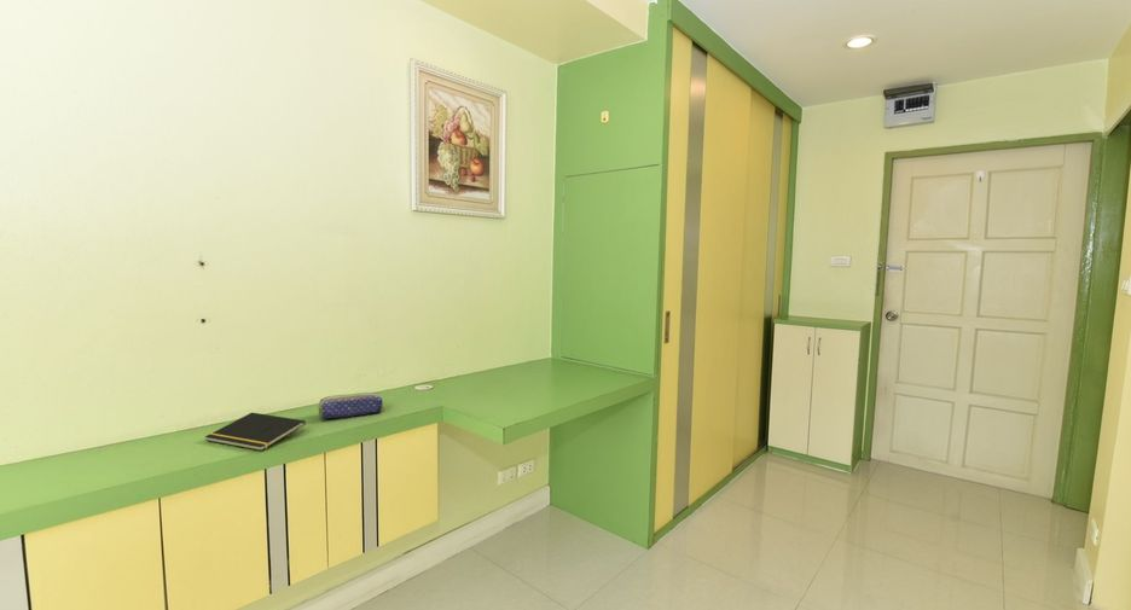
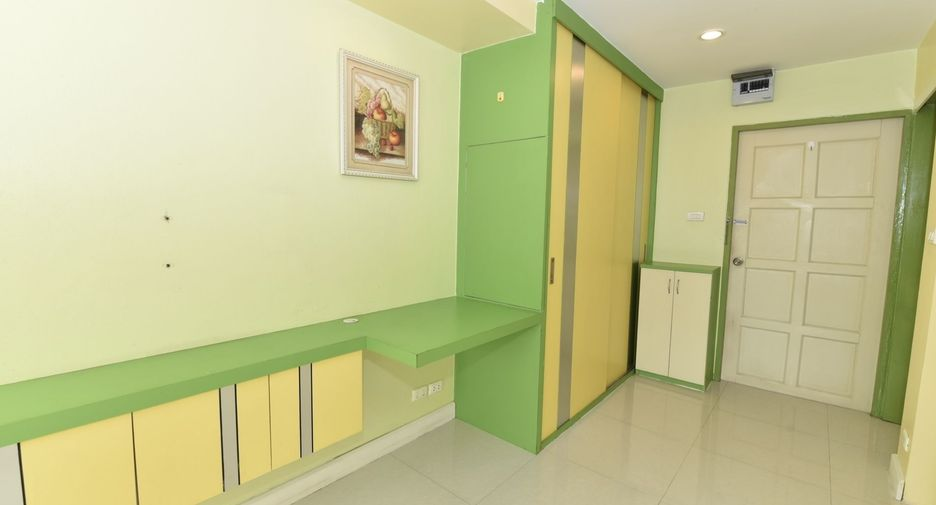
- notepad (256, 430)
- pencil case (350, 405)
